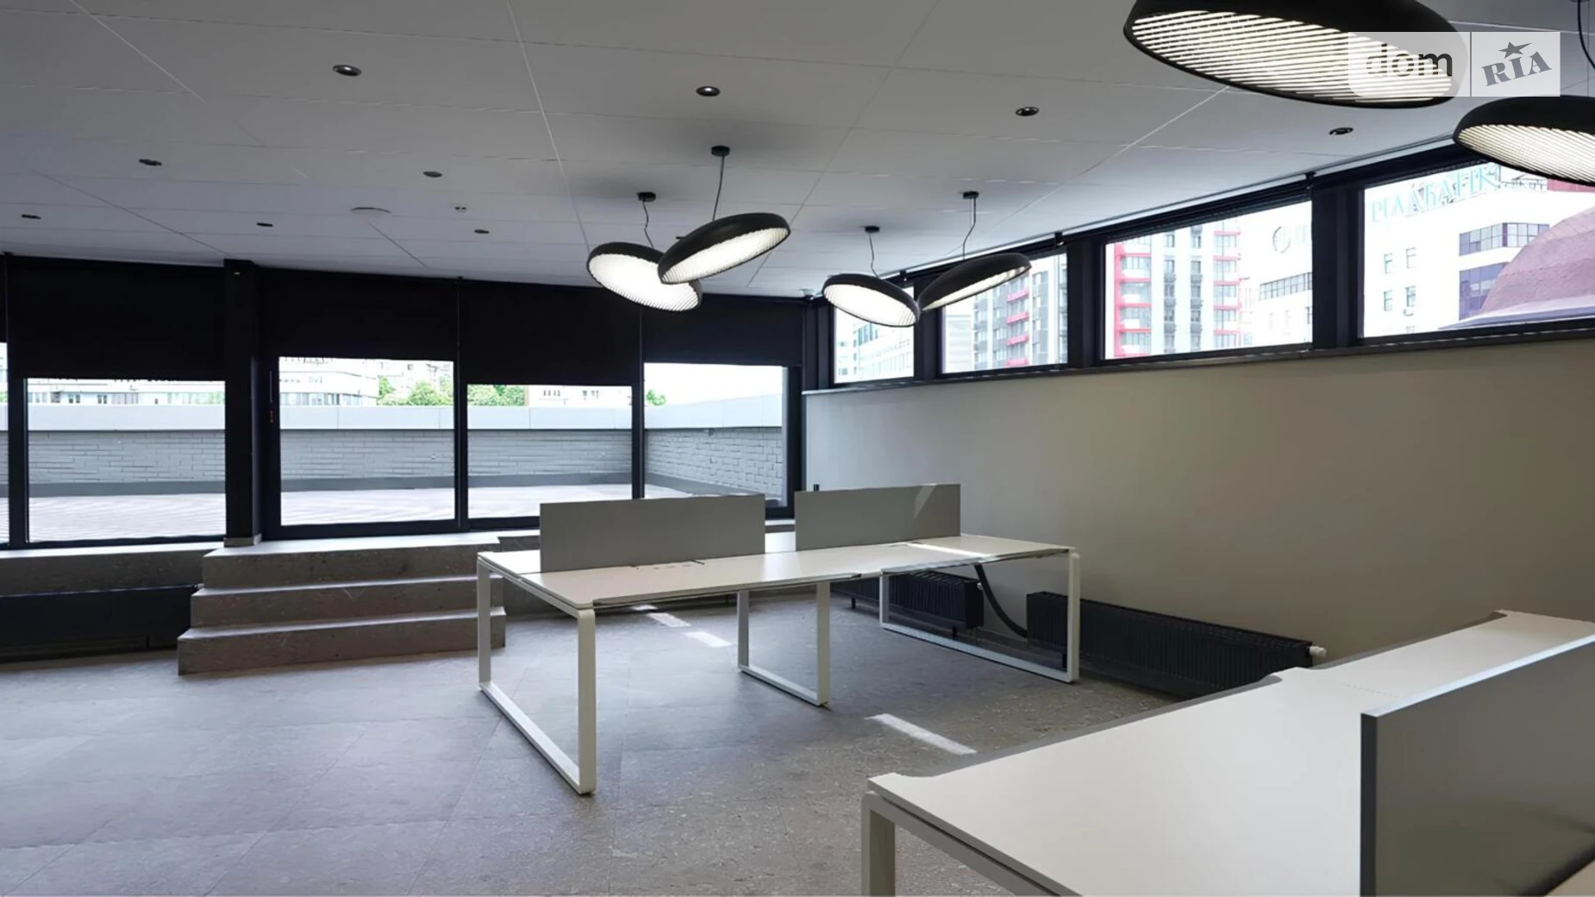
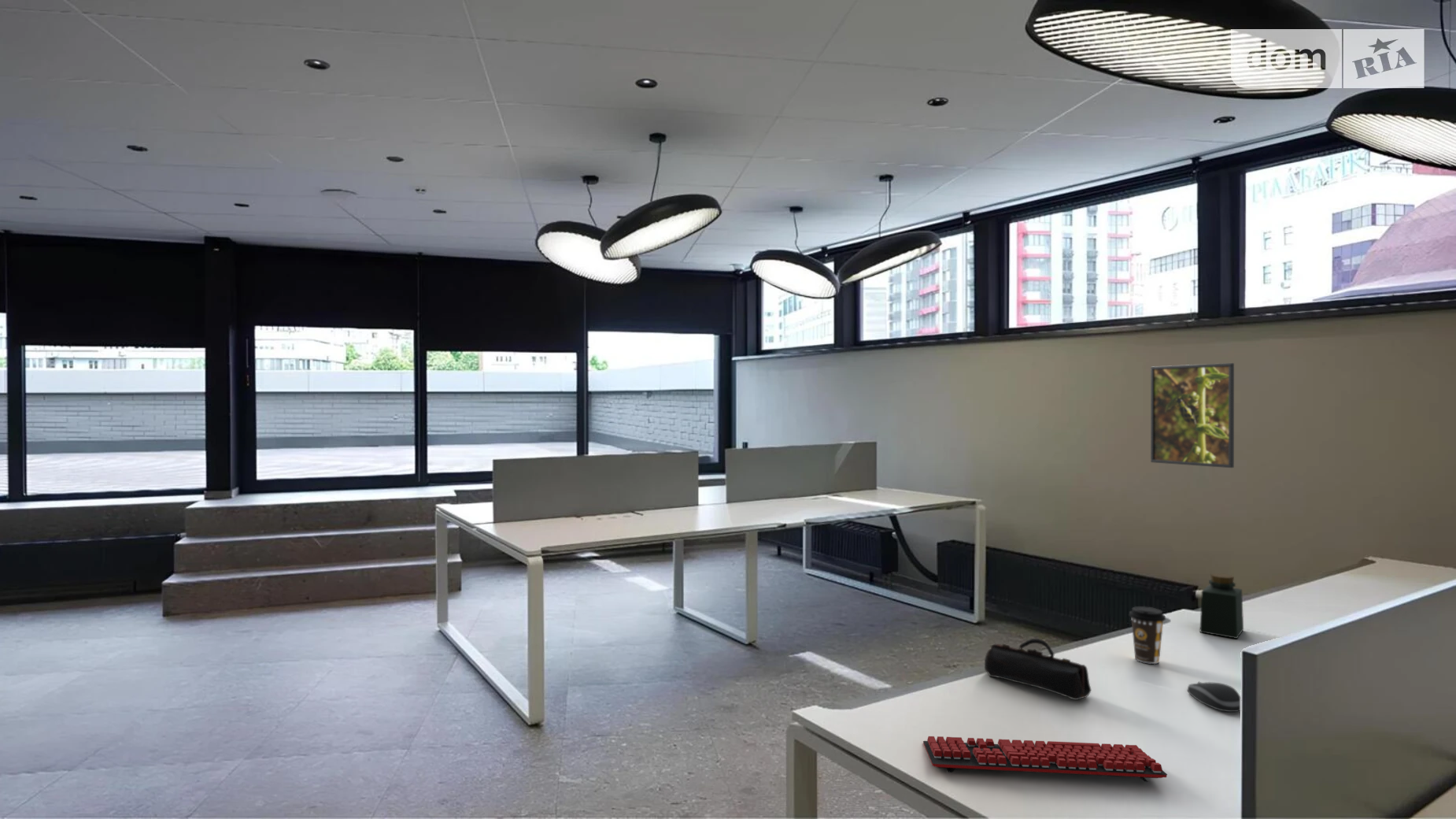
+ keyboard (1038, 754)
+ coffee cup (1147, 635)
+ pencil case (1035, 662)
+ bottle (1221, 603)
+ computer mouse (1214, 691)
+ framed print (1190, 414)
